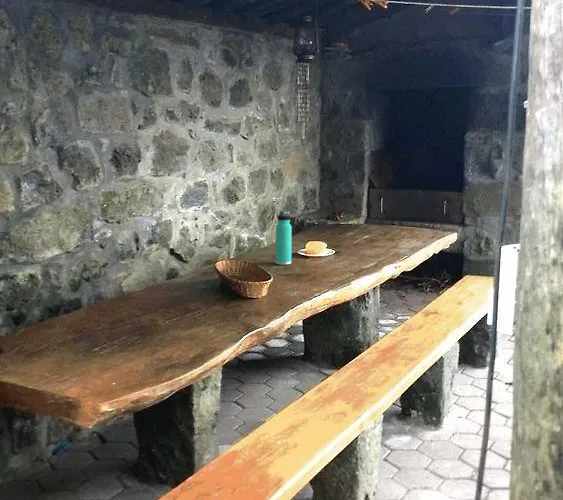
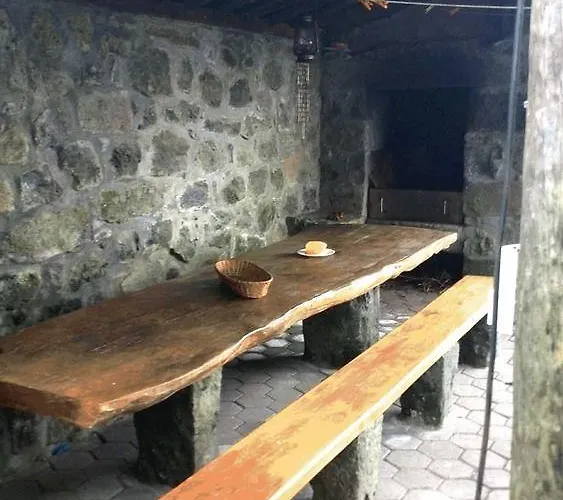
- thermos bottle (283, 237)
